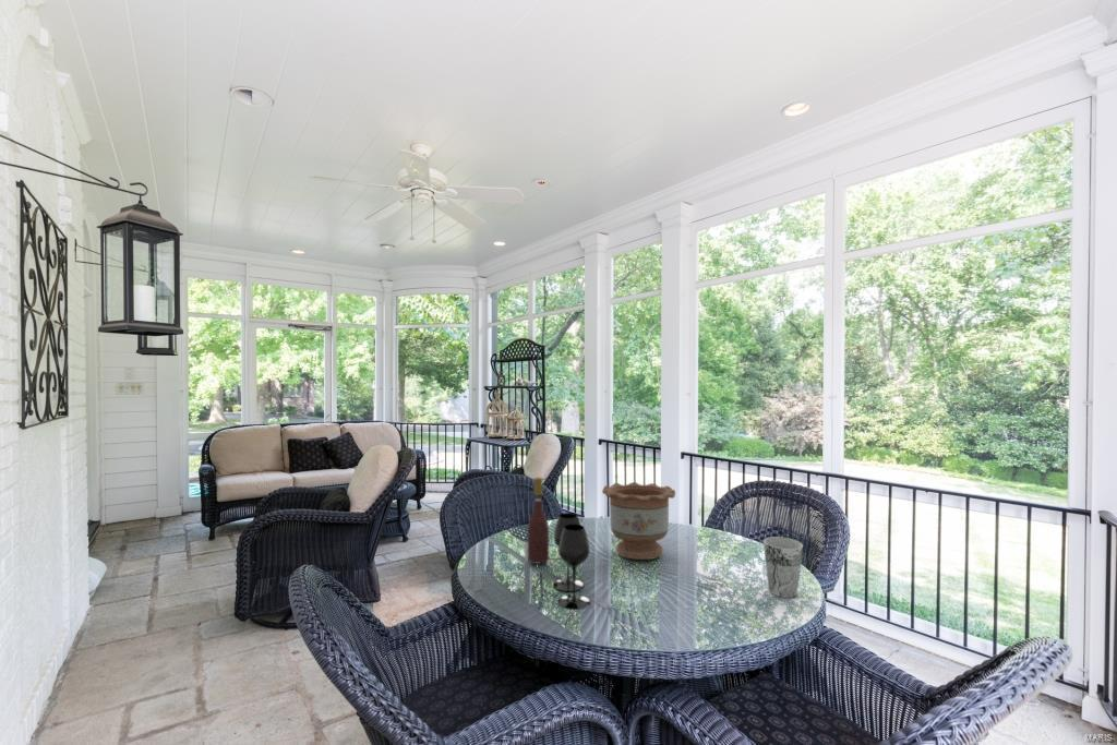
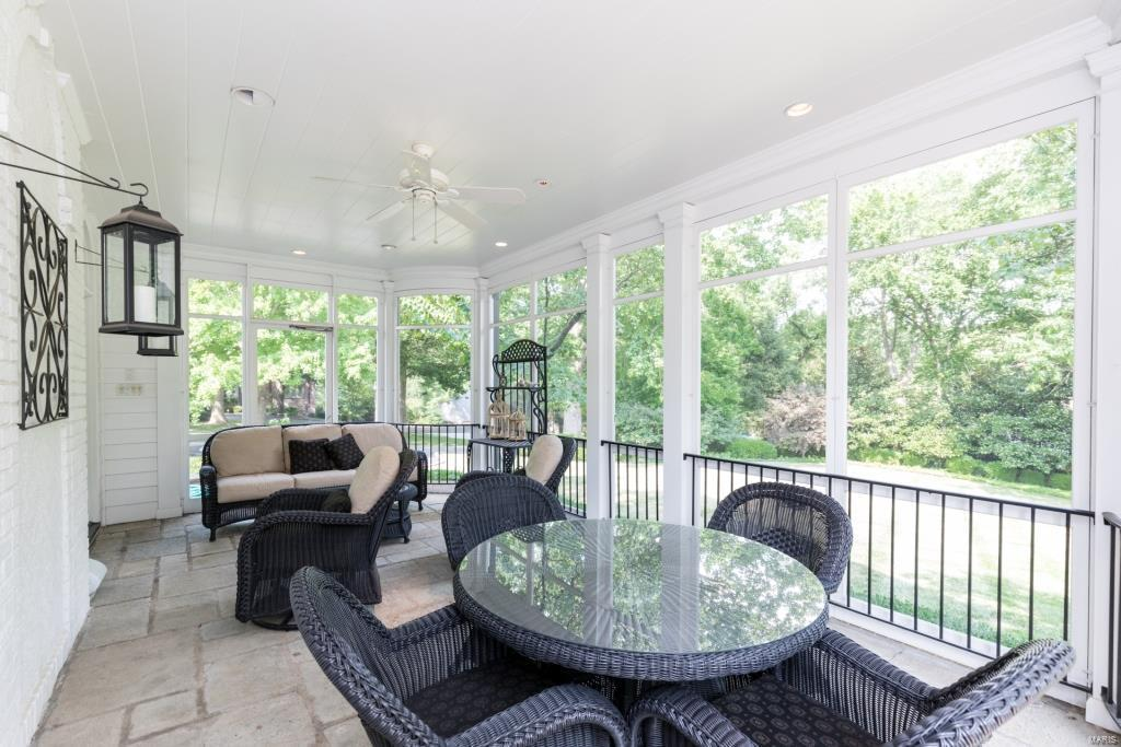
- cup (782, 567)
- wine bottle (538, 519)
- wine glass (570, 556)
- flower pot (638, 519)
